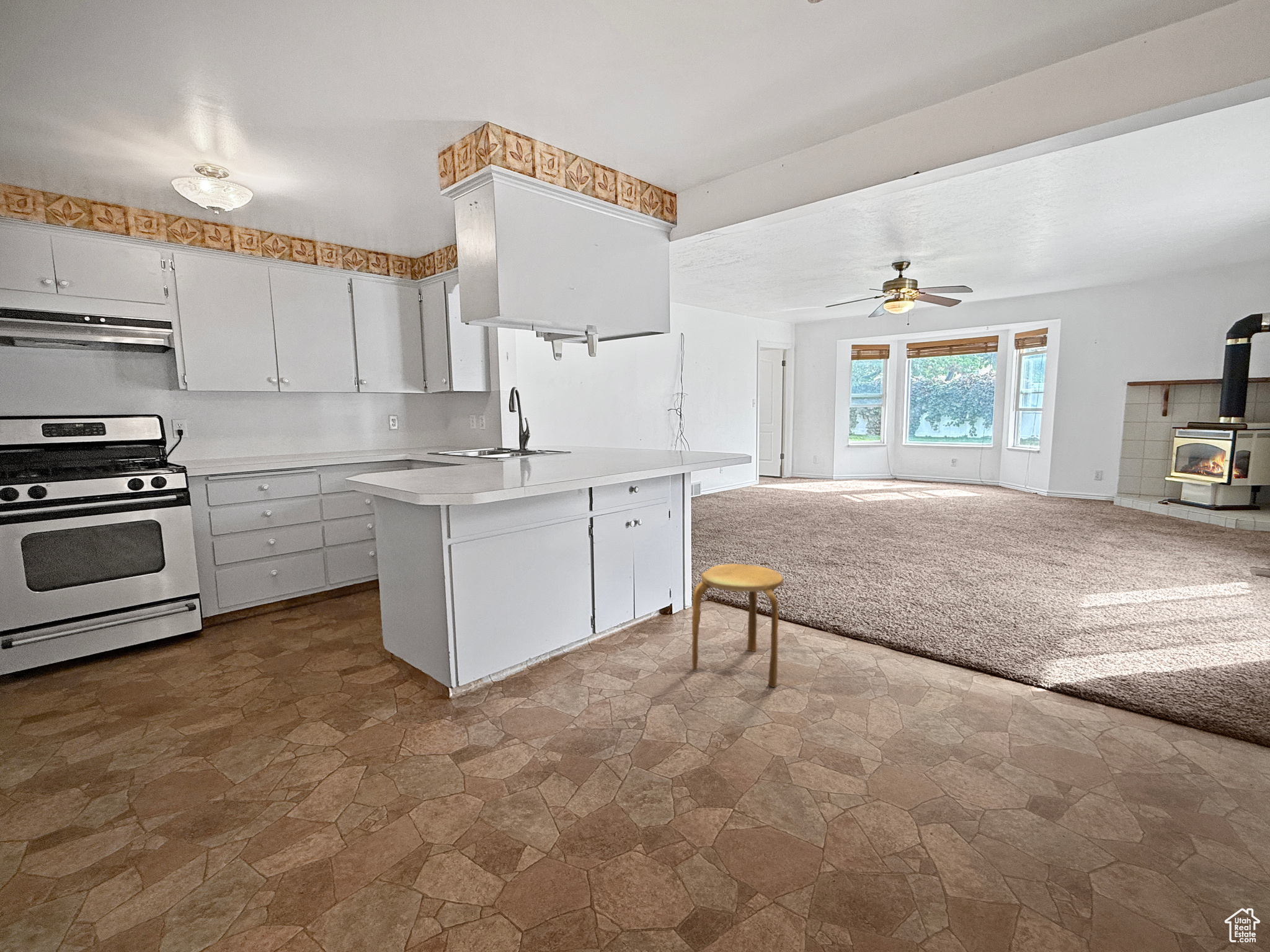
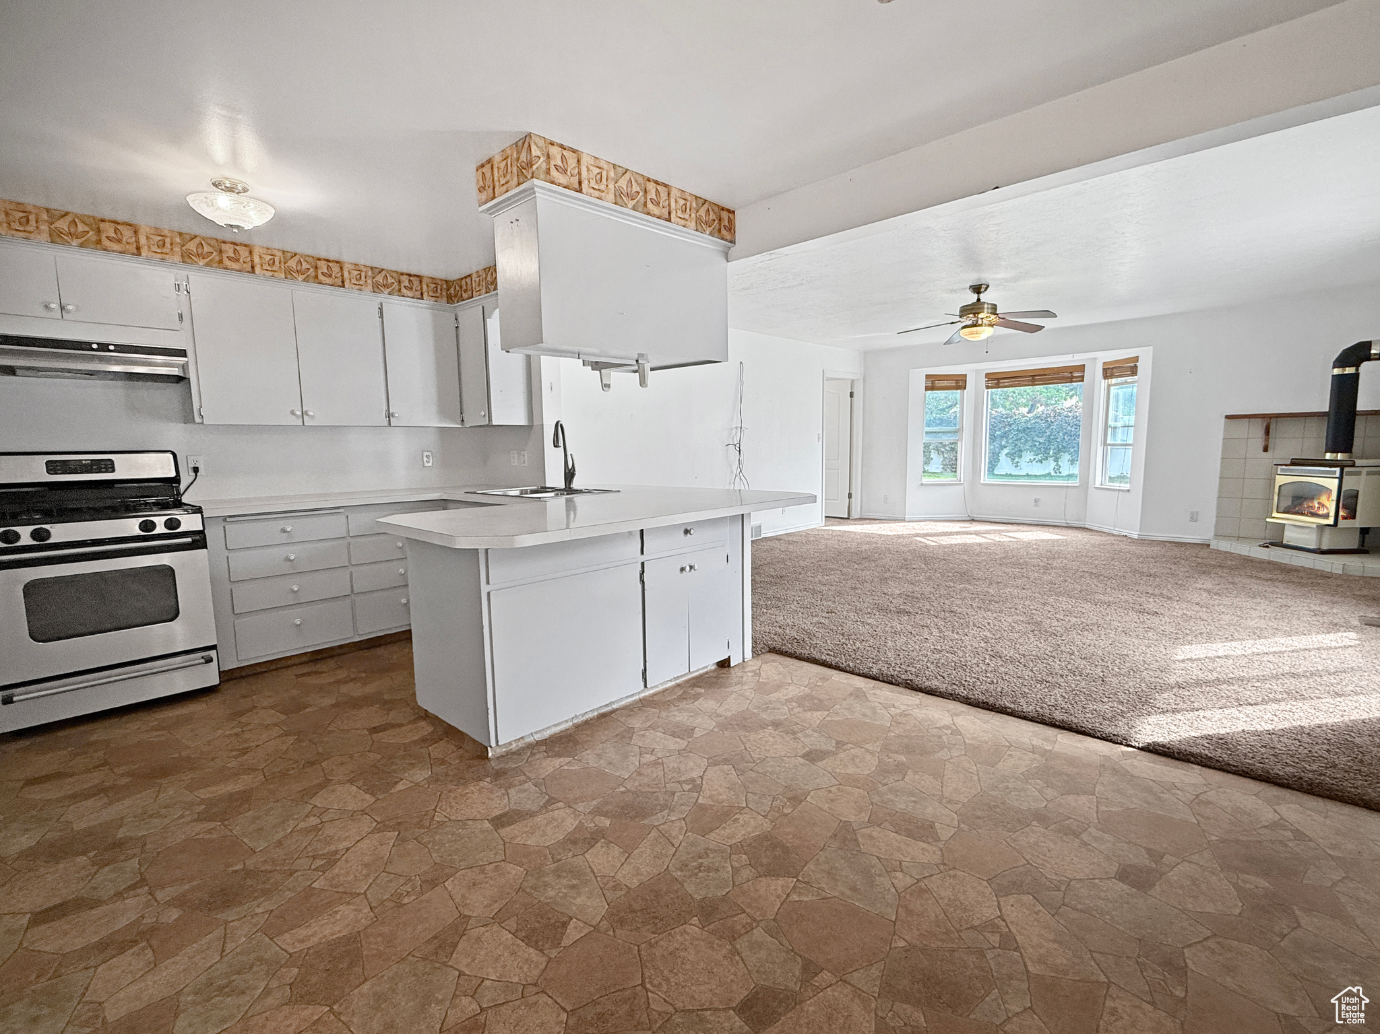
- stool (748, 622)
